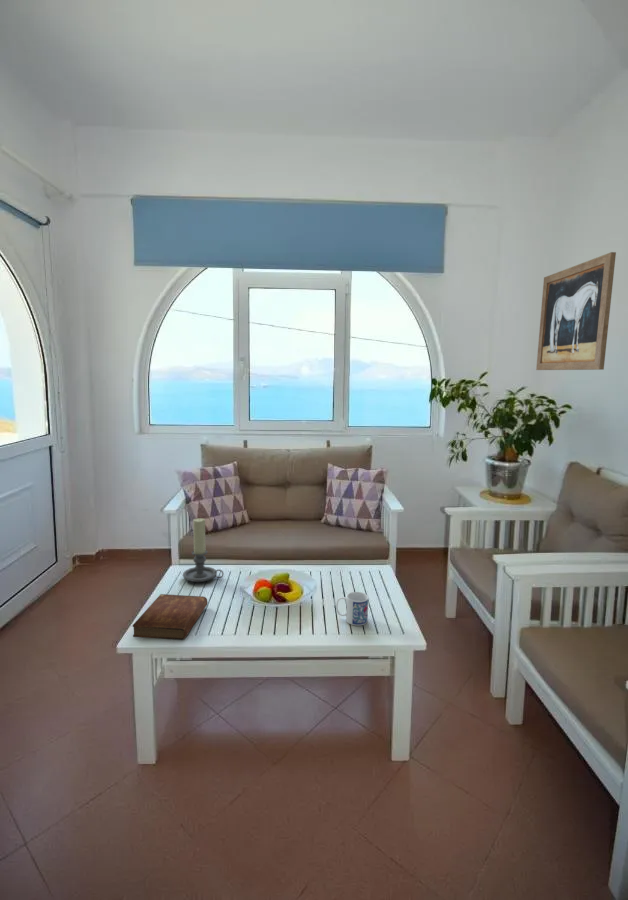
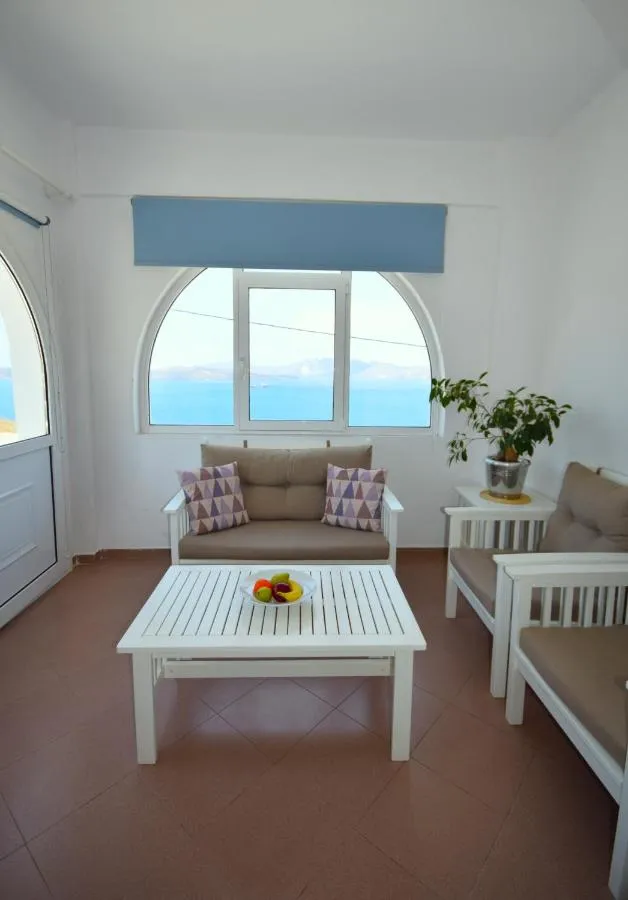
- mug (351, 608)
- bible (172, 615)
- candle holder (202, 548)
- wall art (570, 318)
